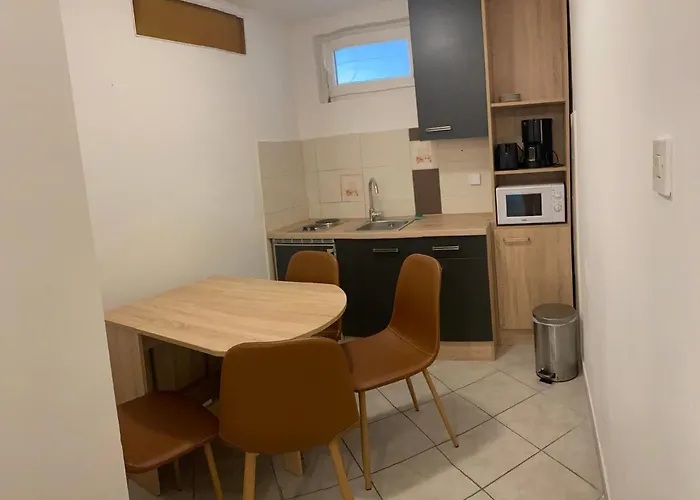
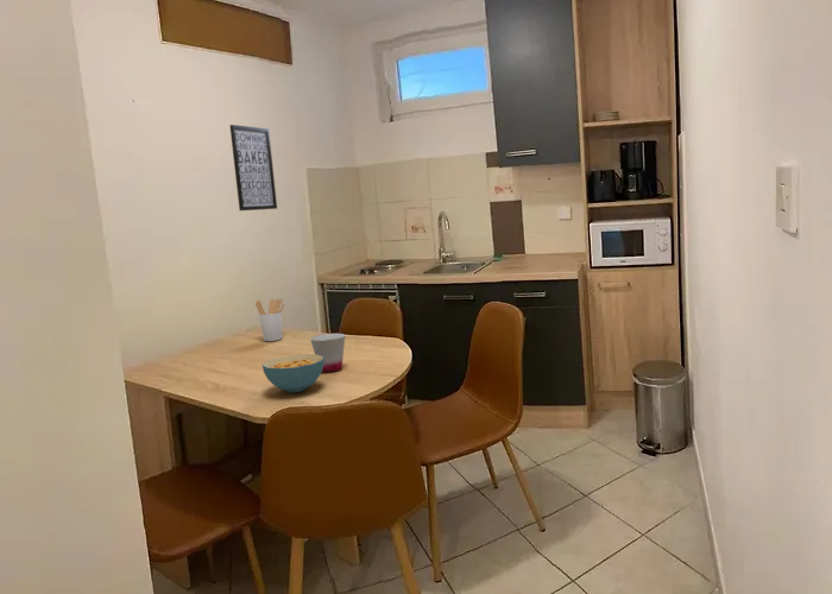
+ wall art (254, 168)
+ cup (329, 353)
+ cereal bowl (295, 375)
+ utensil holder (272, 318)
